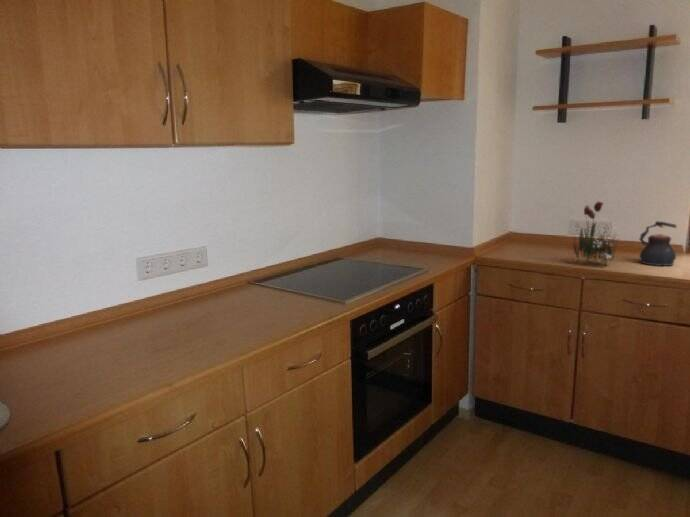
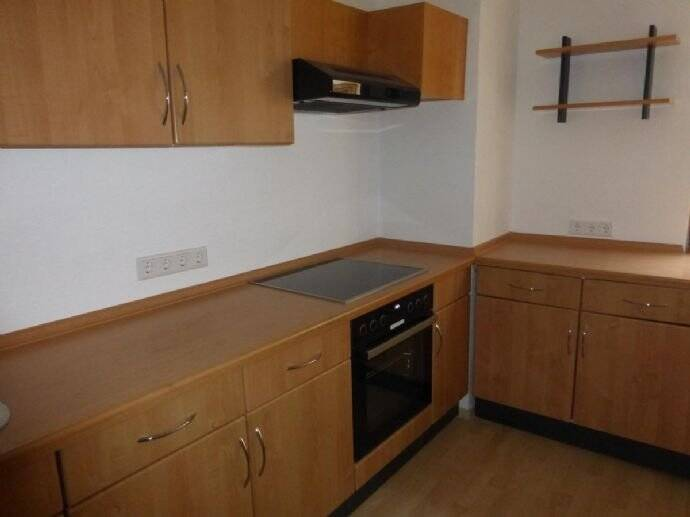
- flower (598, 234)
- teapot (657, 242)
